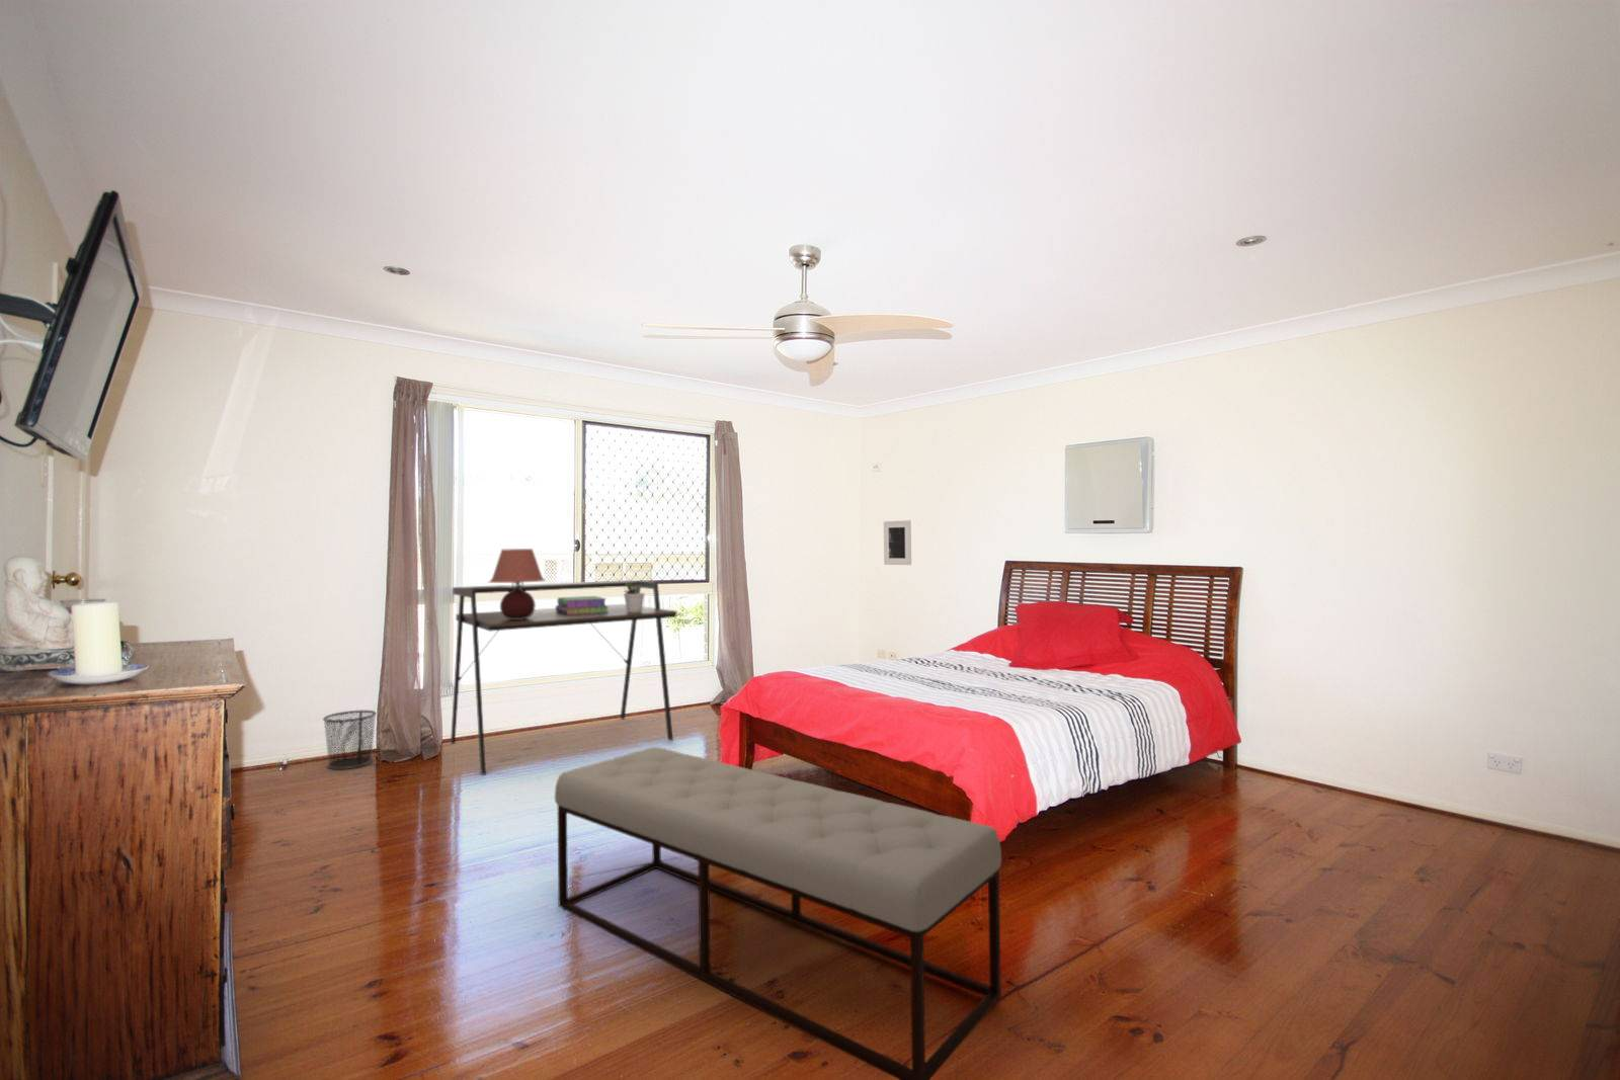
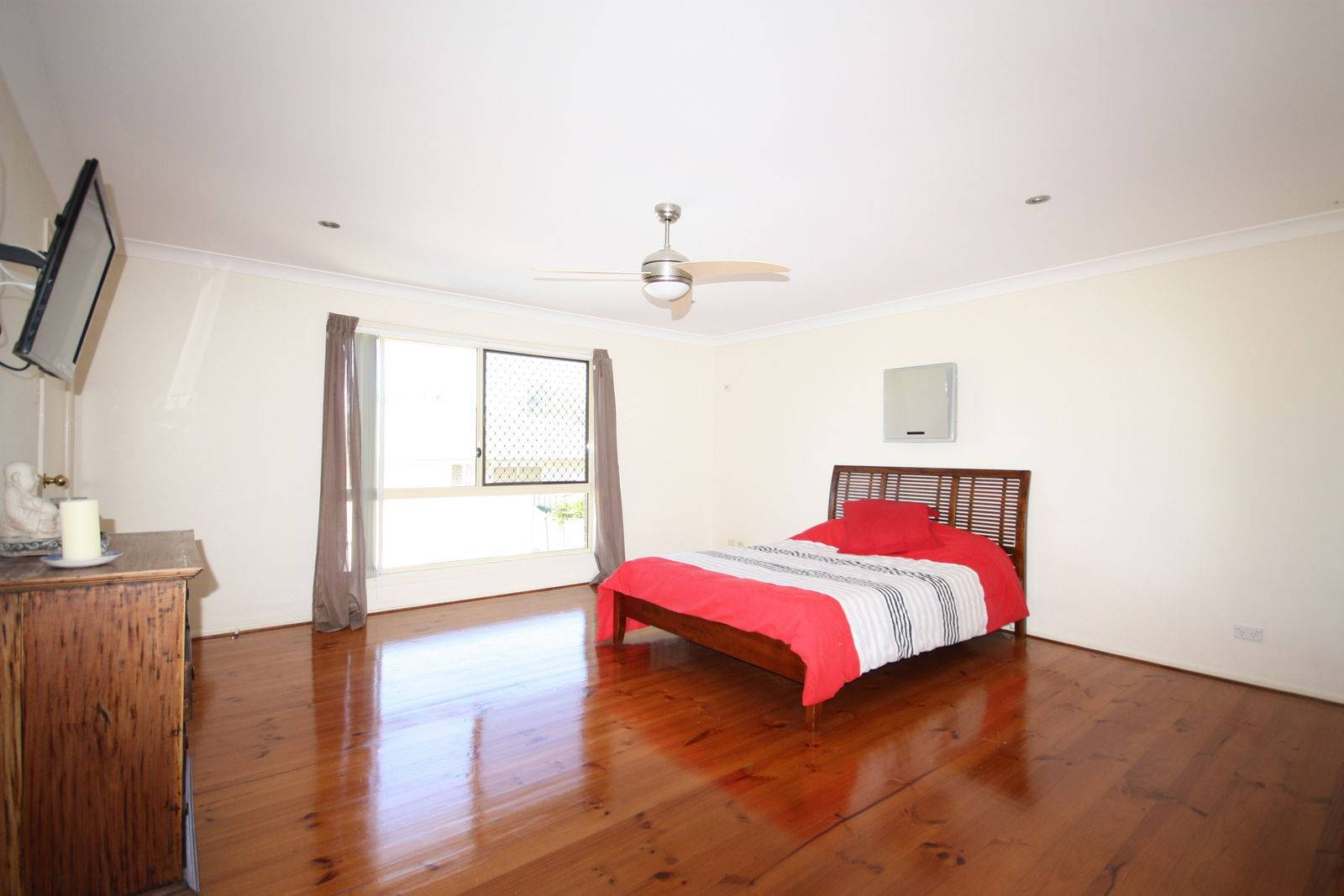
- potted plant (633, 595)
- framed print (897, 542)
- table lamp (517, 583)
- desk (557, 626)
- waste bin (350, 739)
- bench (752, 870)
- stack of books (581, 604)
